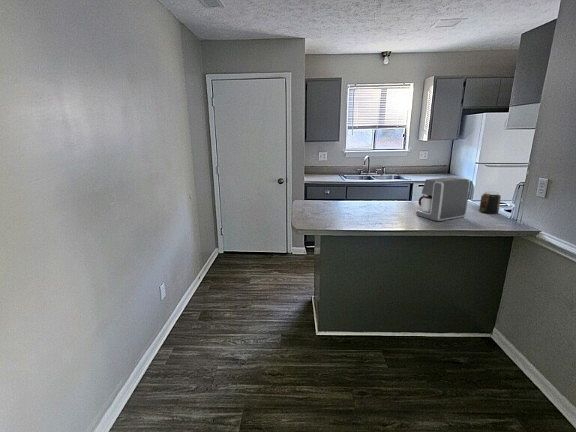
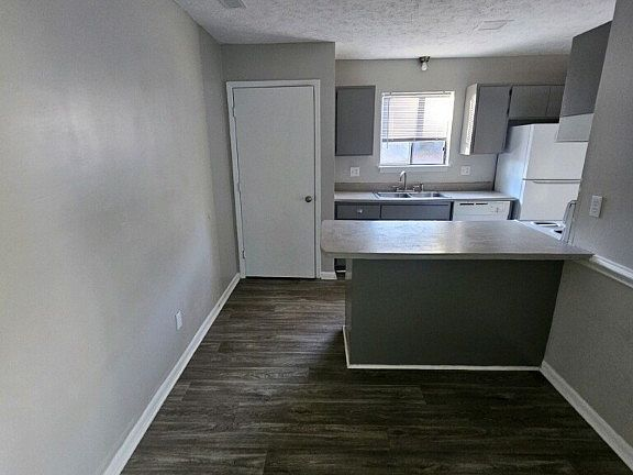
- coffee maker (442, 198)
- jar (490, 202)
